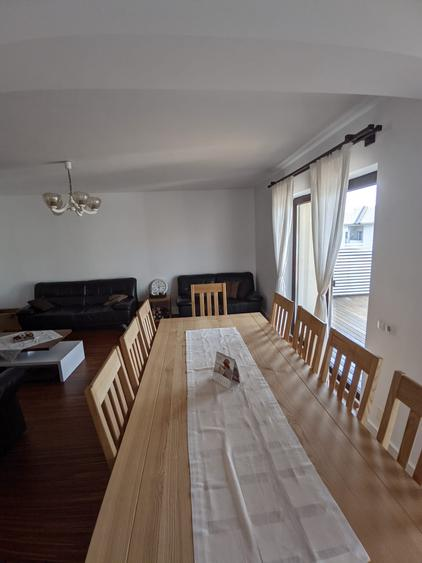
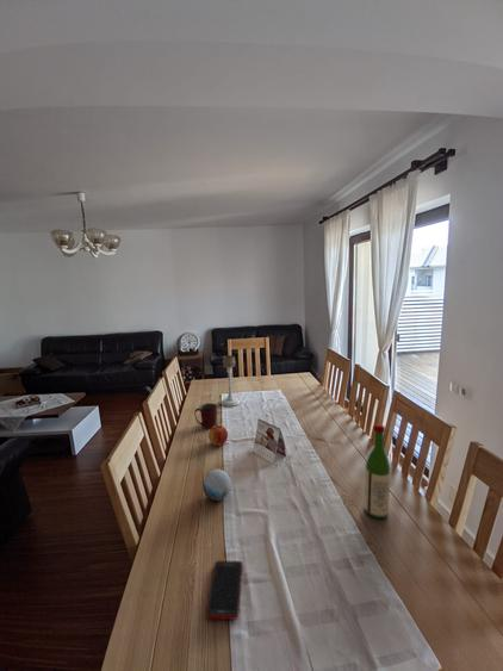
+ apple (218, 434)
+ mug (206, 416)
+ wine bottle (377, 468)
+ cell phone (225, 586)
+ decorative orb (216, 484)
+ candle holder (229, 379)
